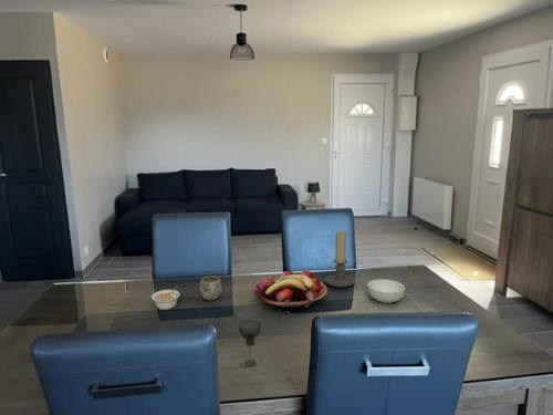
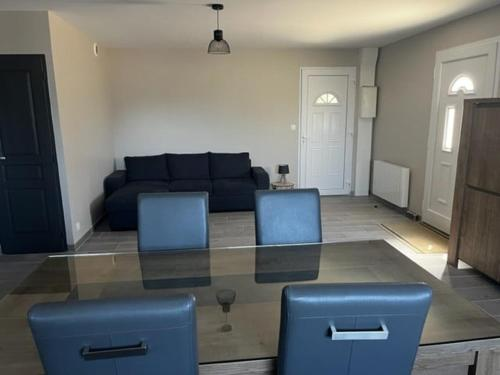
- cereal bowl (385, 292)
- legume (166, 299)
- mug (211, 289)
- fruit basket (291, 288)
- candle holder (338, 257)
